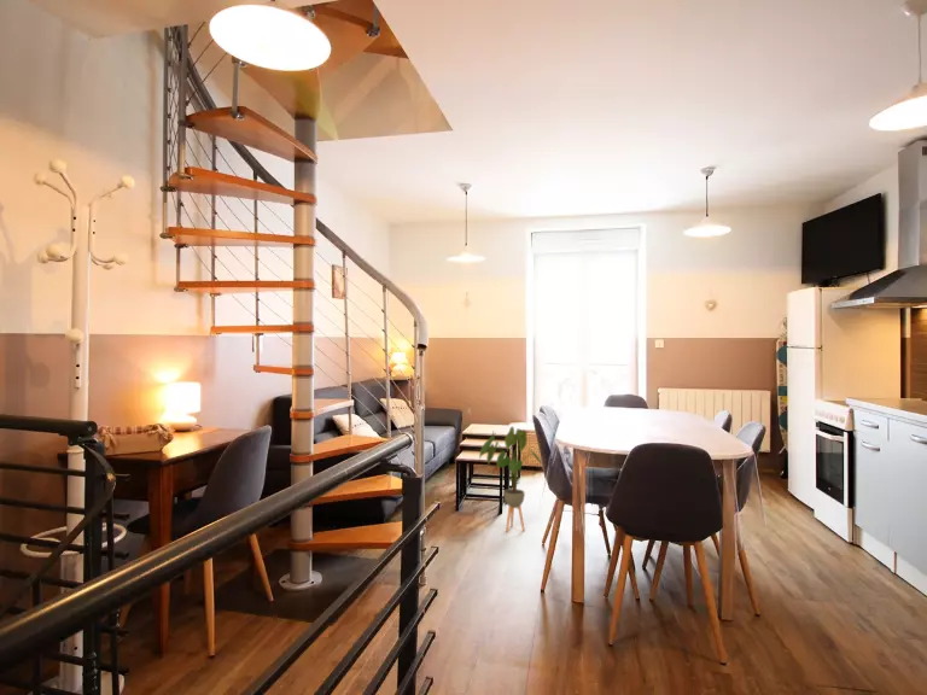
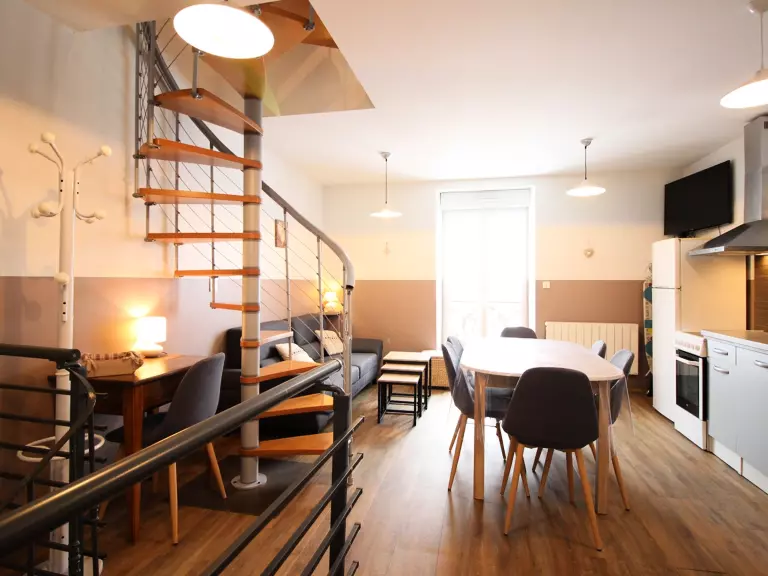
- house plant (511, 478)
